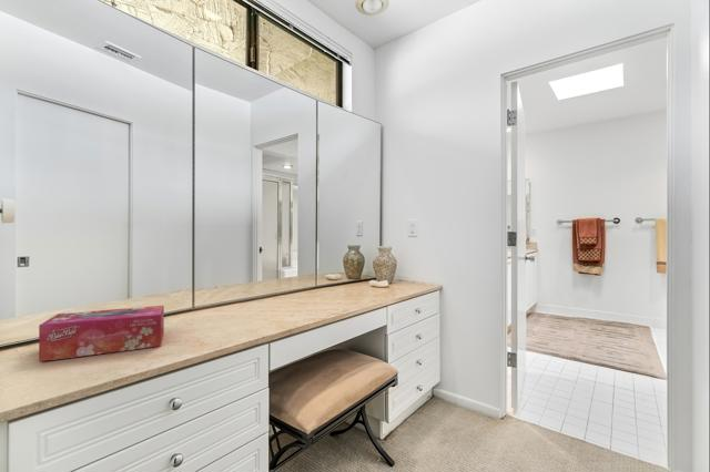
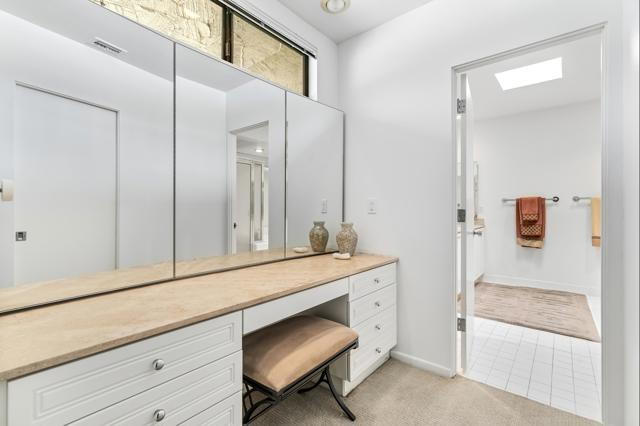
- tissue box (109, 329)
